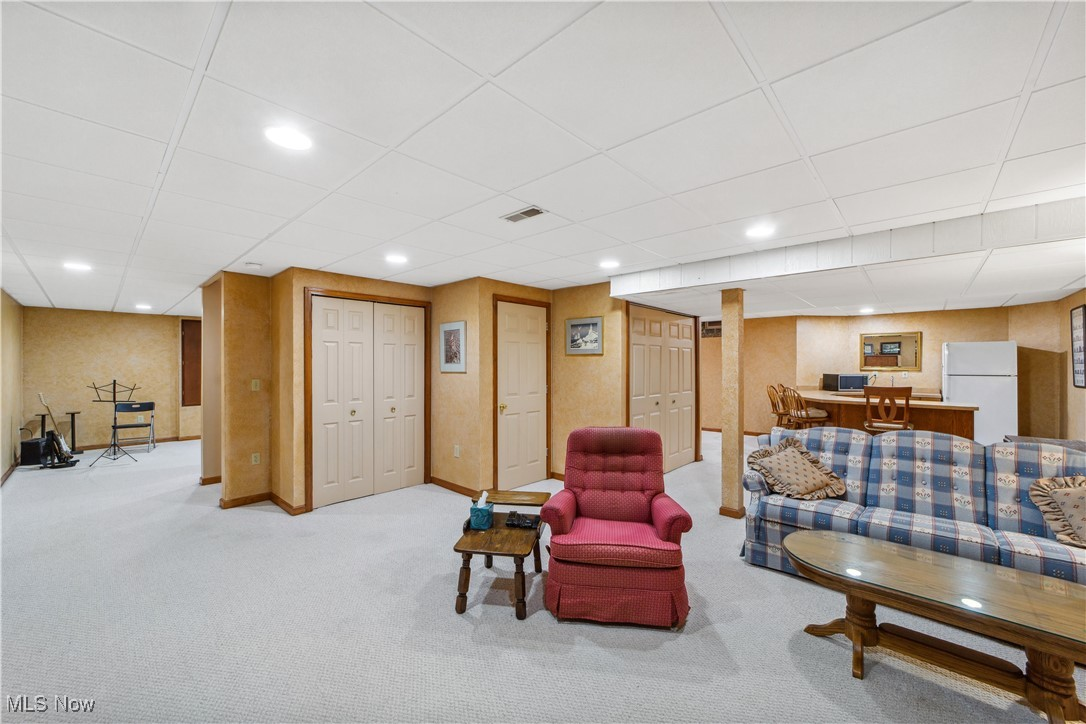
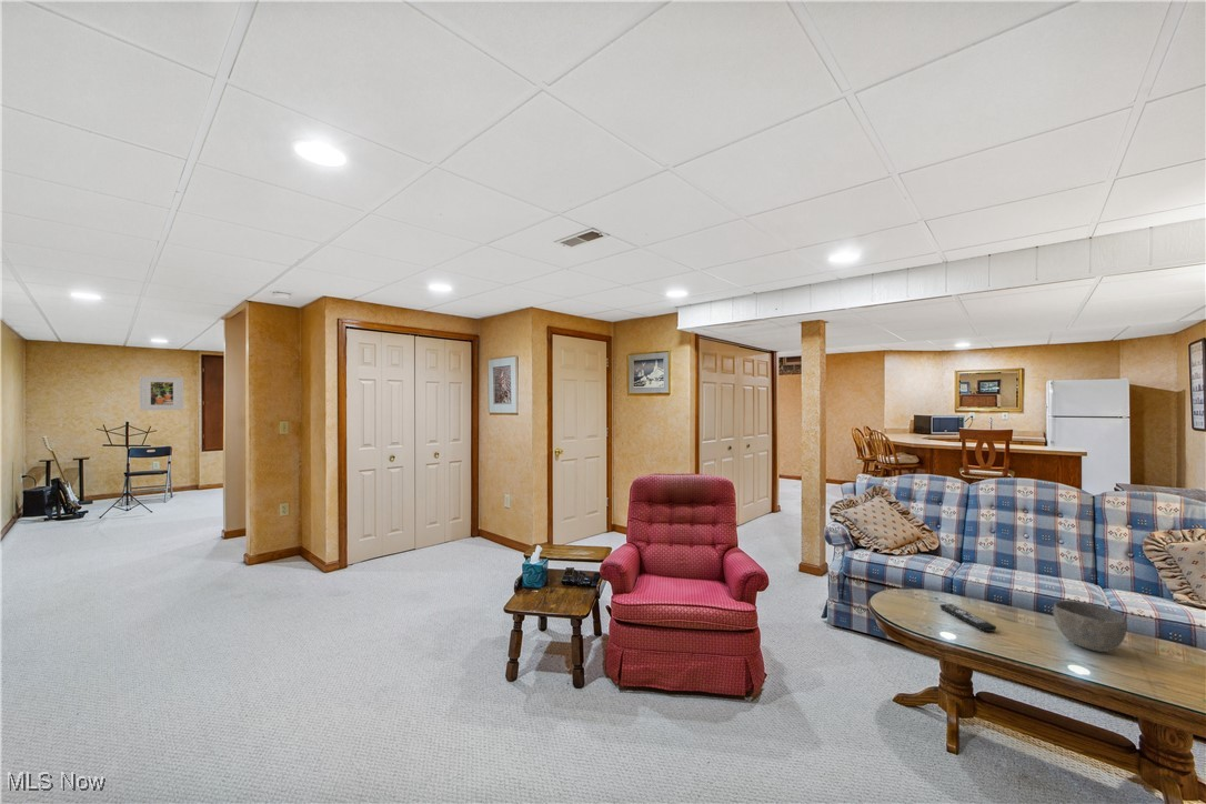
+ remote control (966, 616)
+ bowl (1088, 627)
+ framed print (161, 393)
